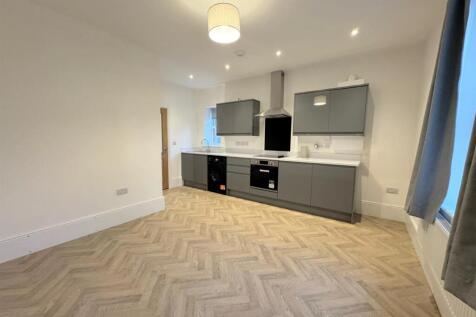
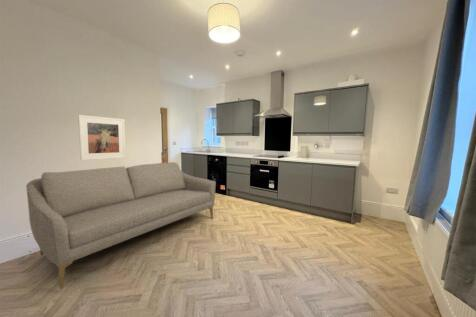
+ sofa (139, 200)
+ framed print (104, 138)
